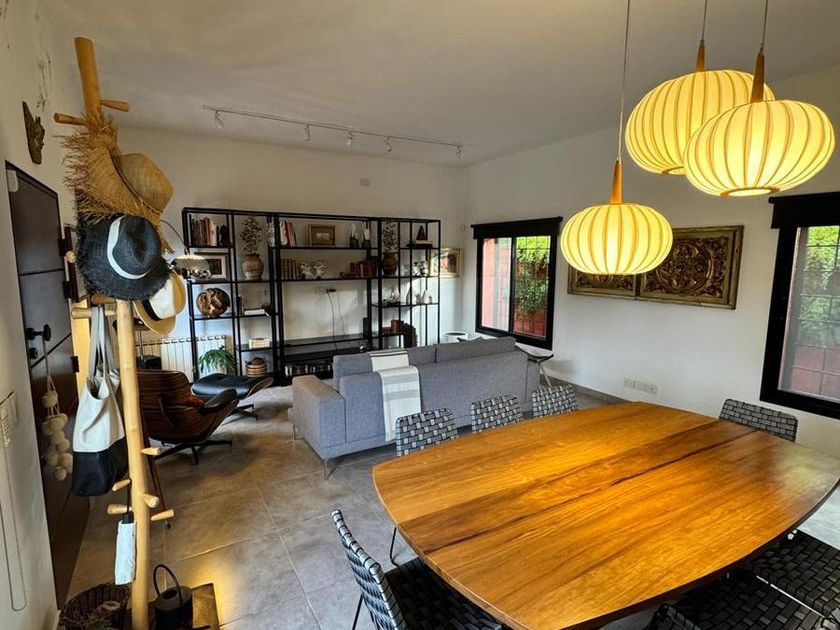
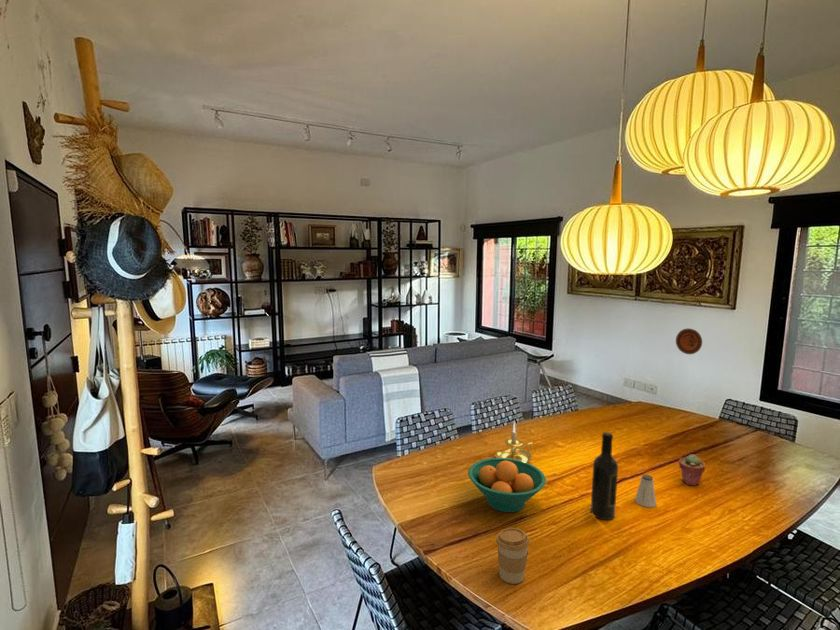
+ potted succulent (691, 468)
+ saltshaker (646, 489)
+ fruit bowl (506, 482)
+ candle holder (516, 440)
+ wine bottle (605, 474)
+ decorative plate (688, 341)
+ coffee cup (512, 554)
